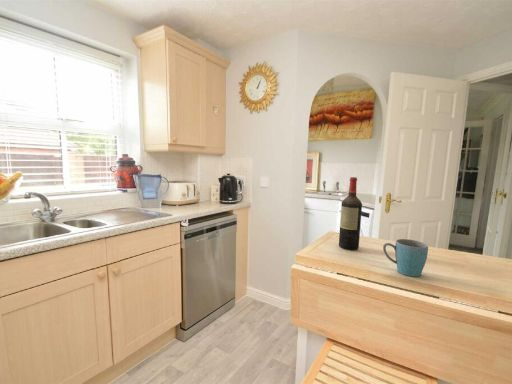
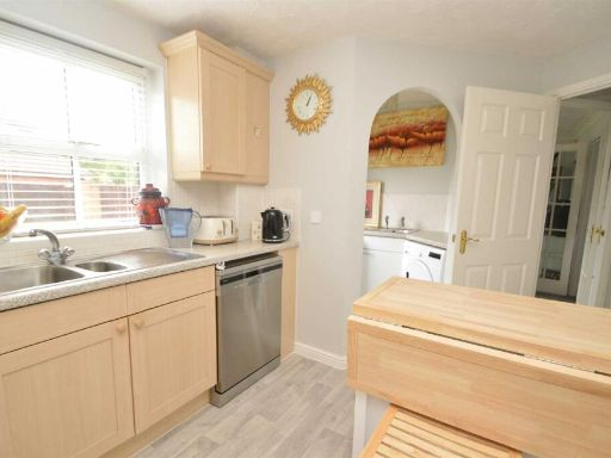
- mug (403, 256)
- wine bottle (351, 212)
